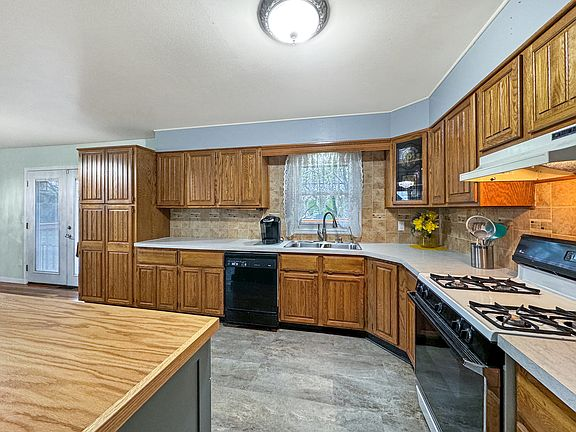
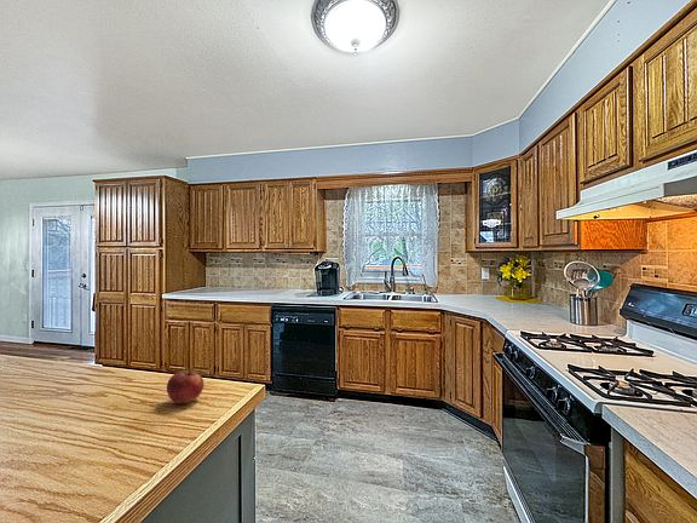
+ fruit (185, 385)
